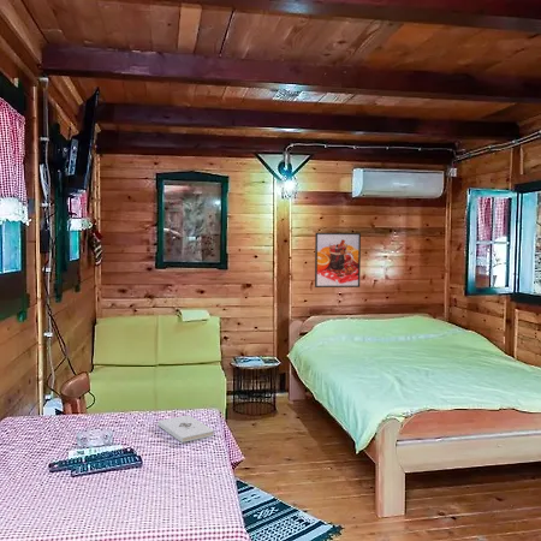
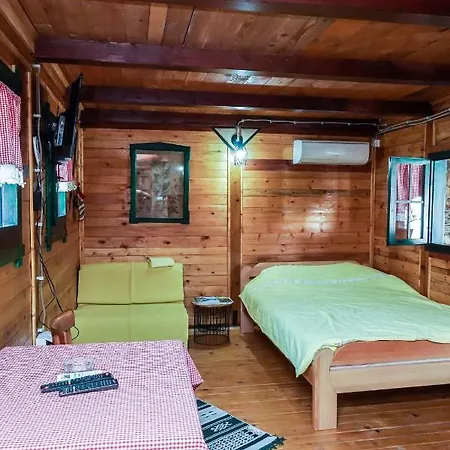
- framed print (338, 260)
- notepad (185, 428)
